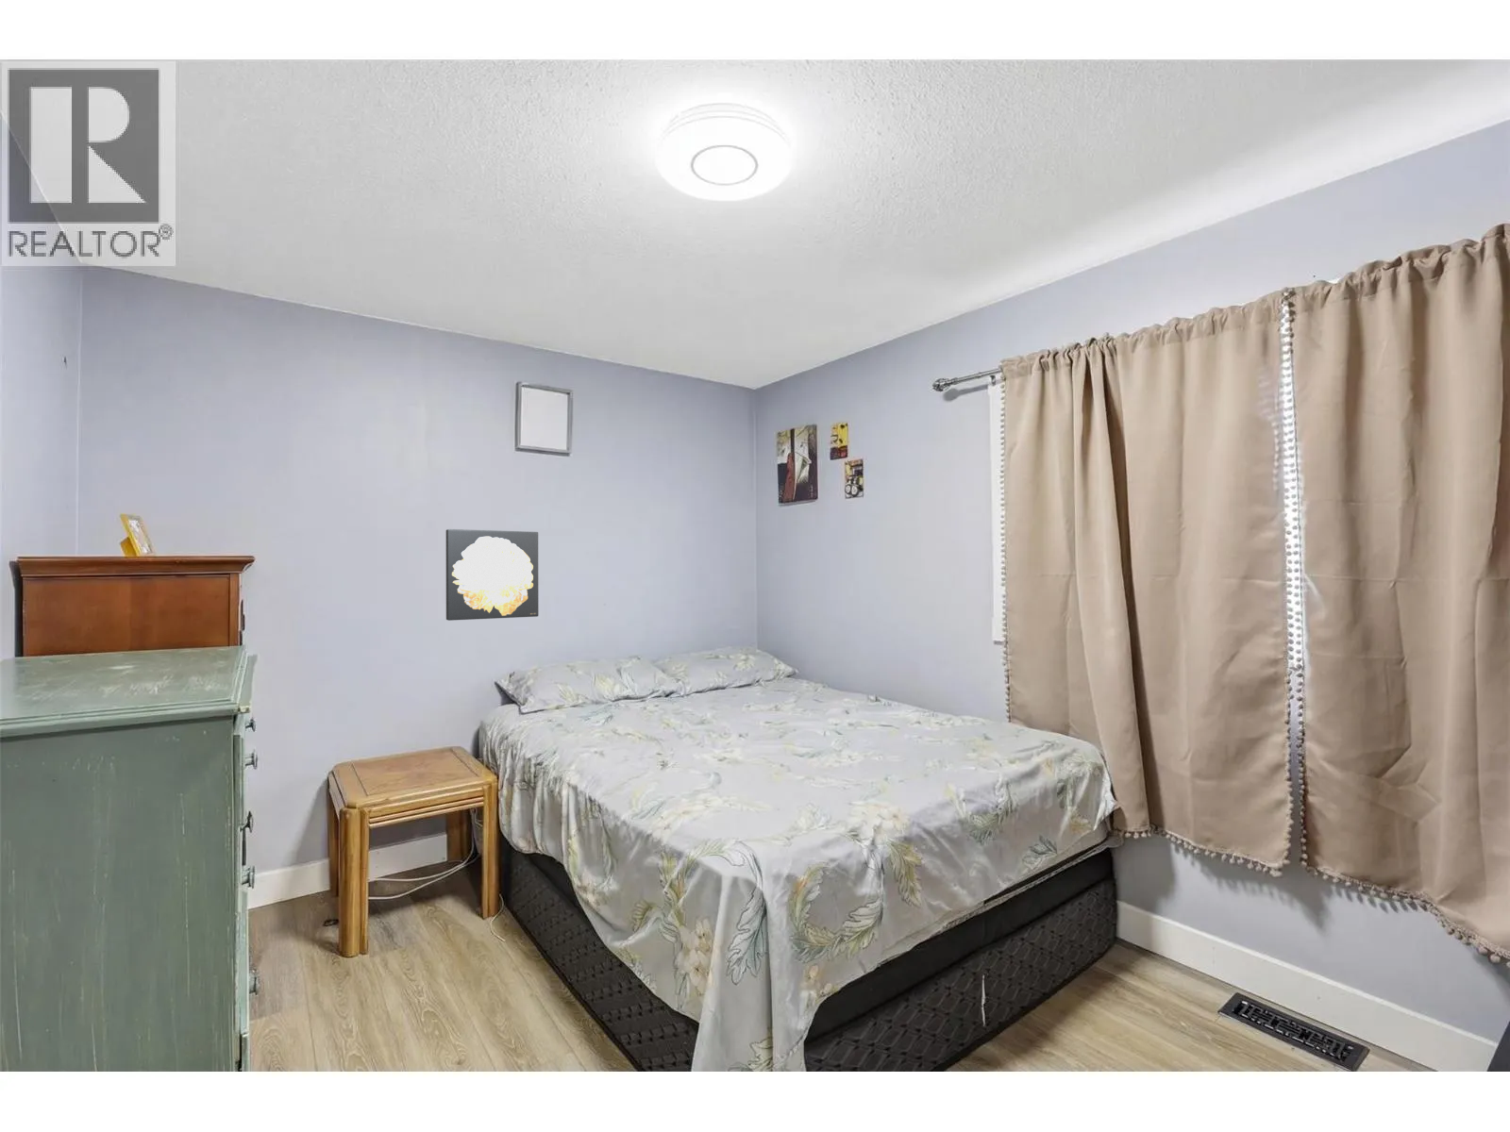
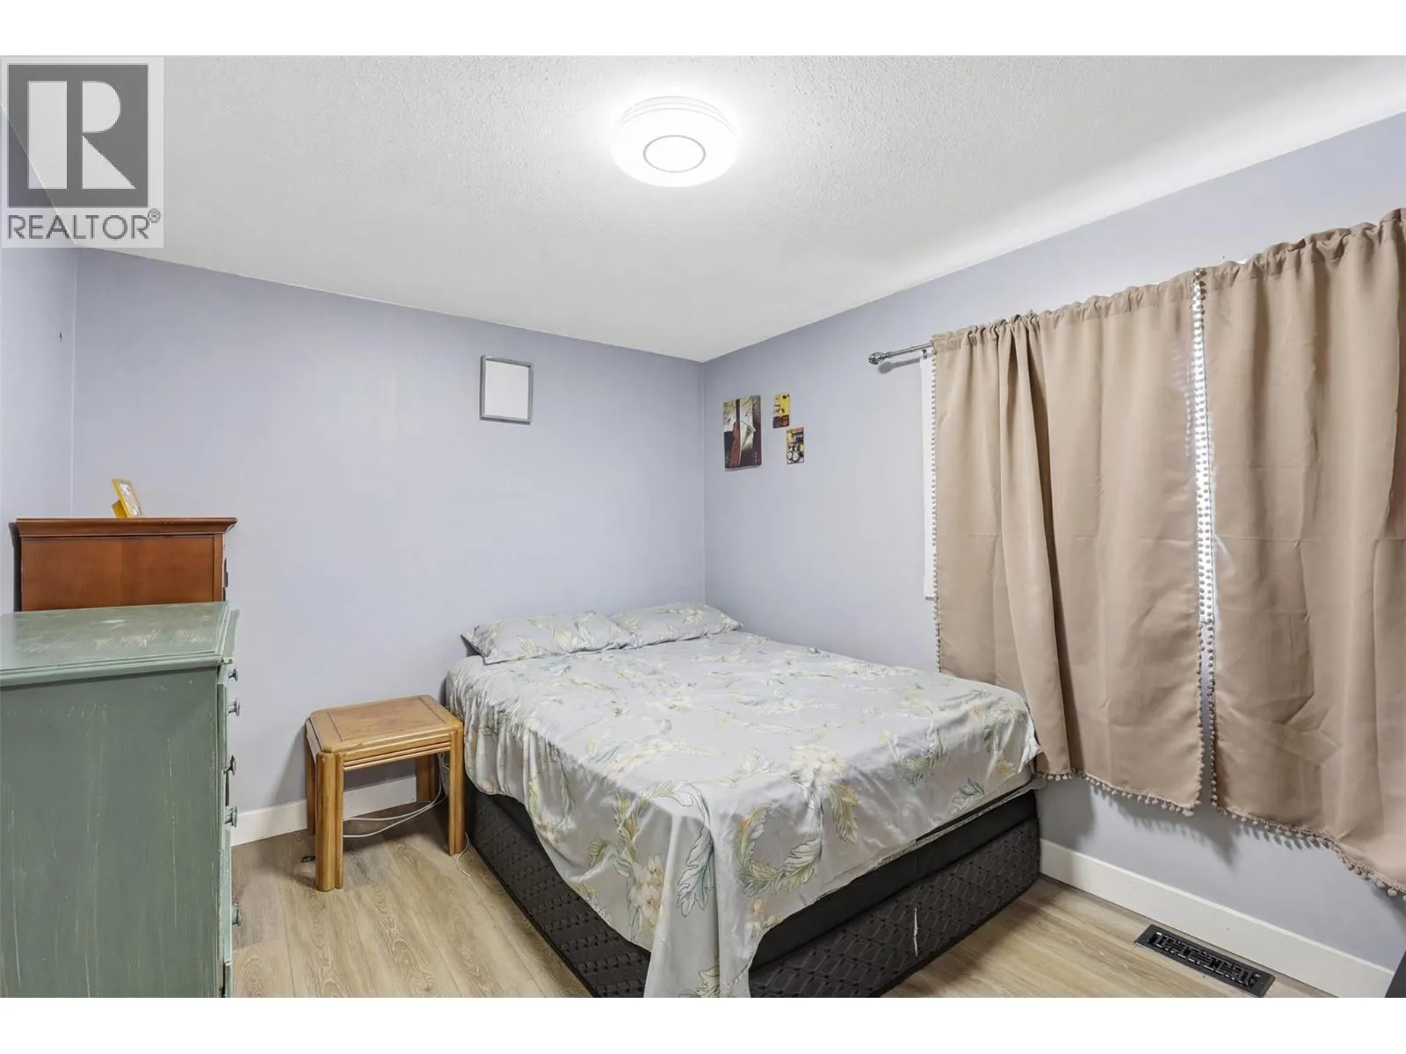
- wall art (492, 574)
